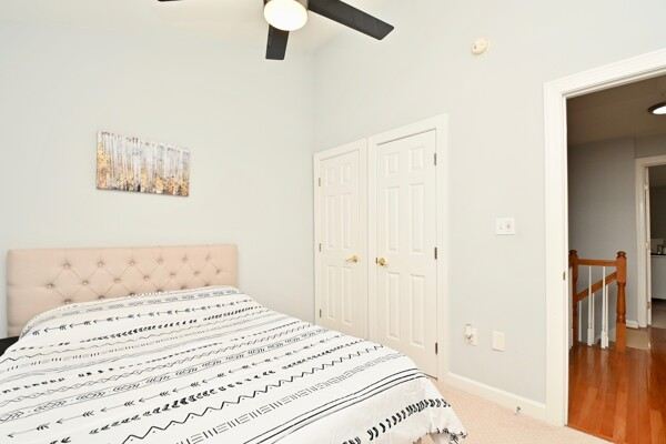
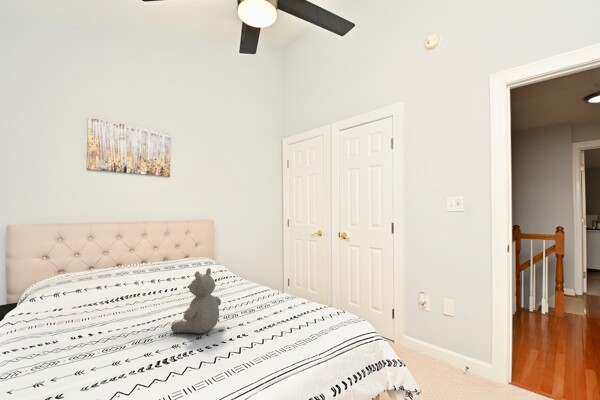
+ teddy bear (196, 299)
